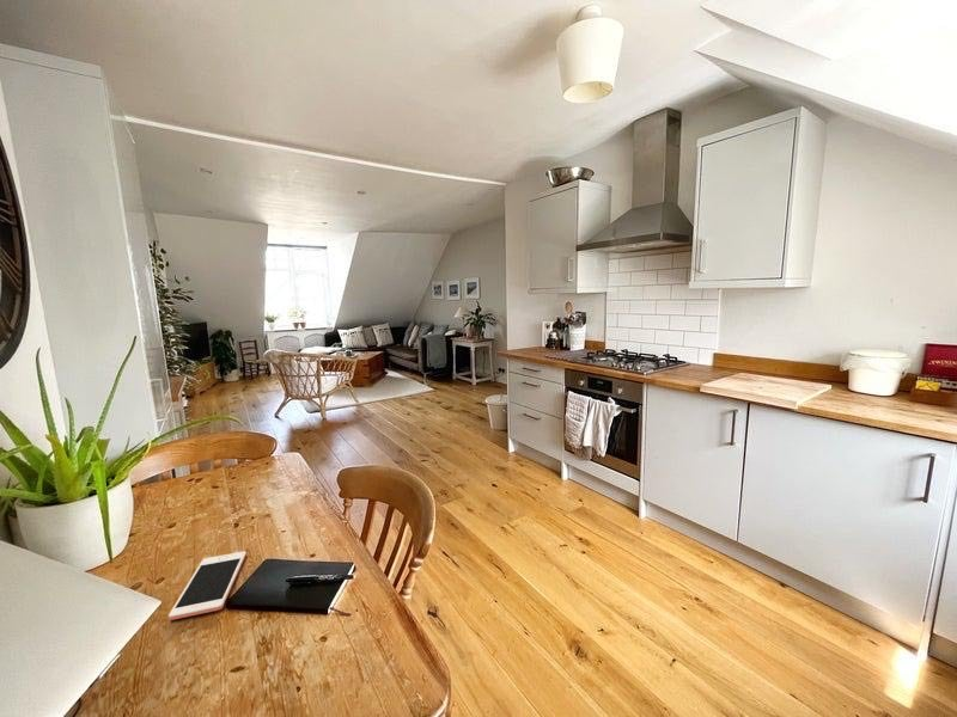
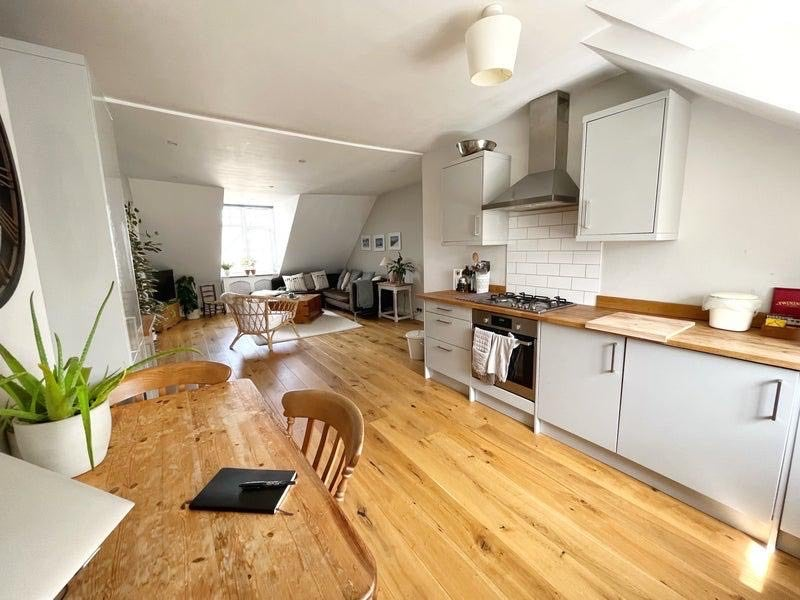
- cell phone (212, 581)
